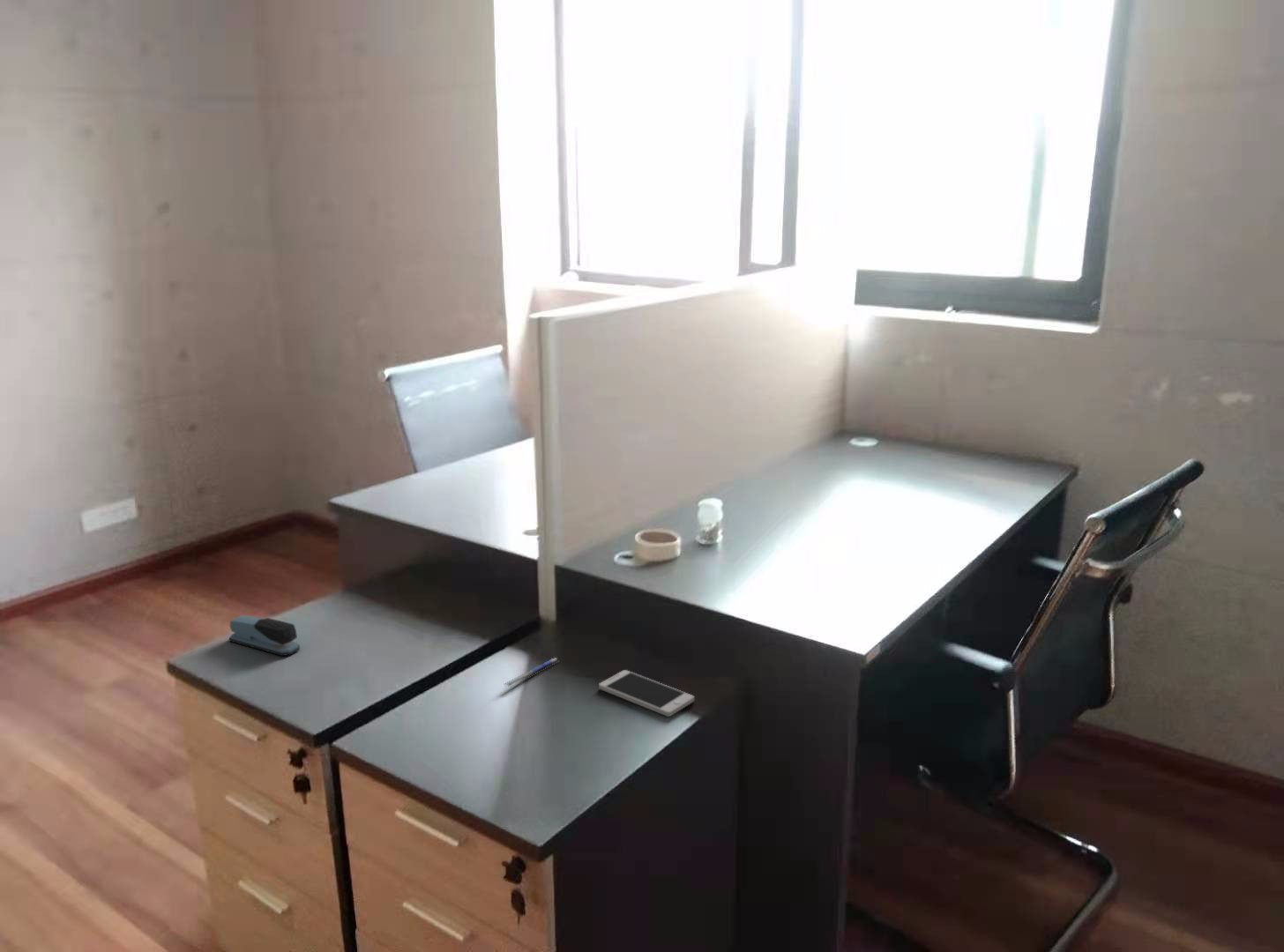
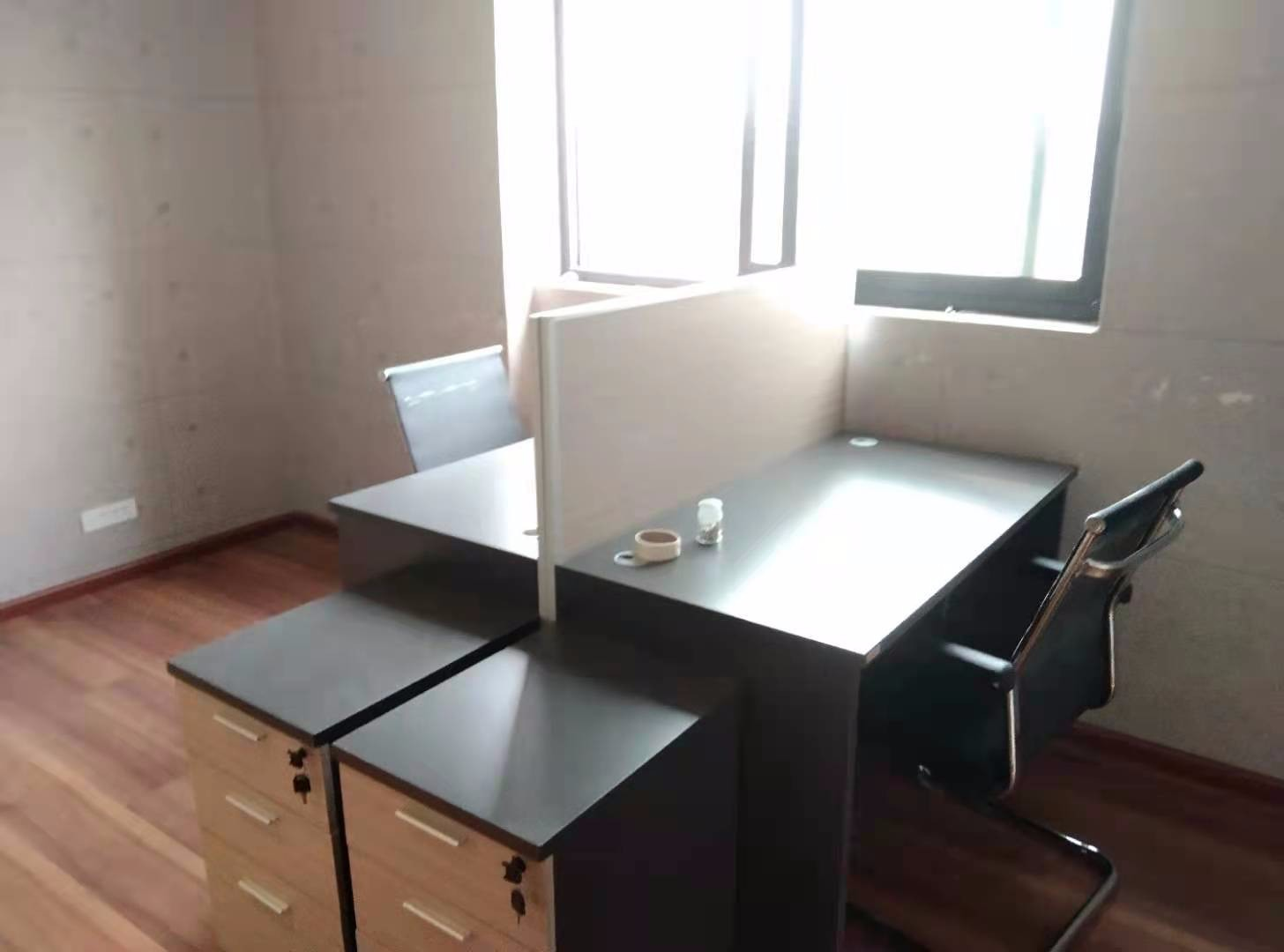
- pen (531, 672)
- stapler (263, 632)
- smartphone (646, 692)
